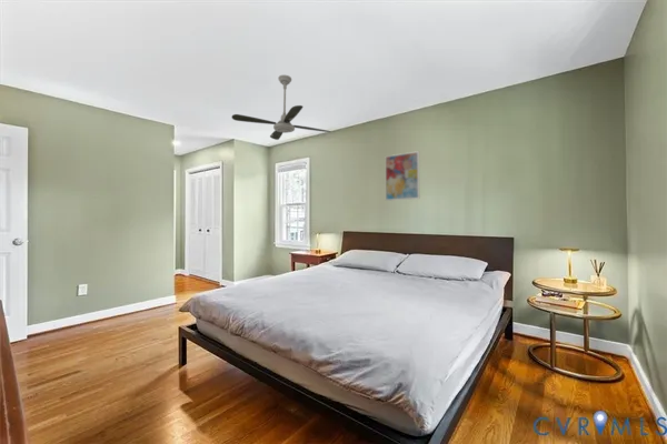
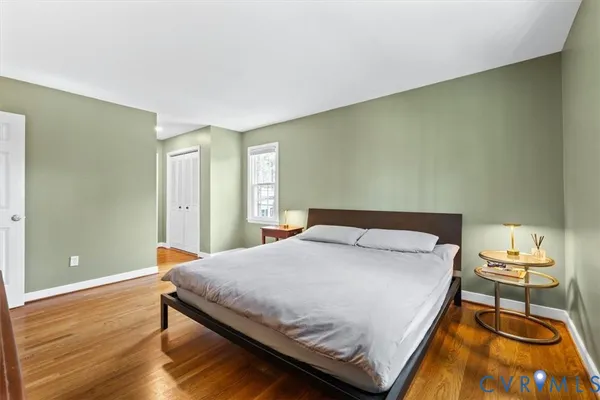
- ceiling fan (283, 103)
- wall art (401, 176)
